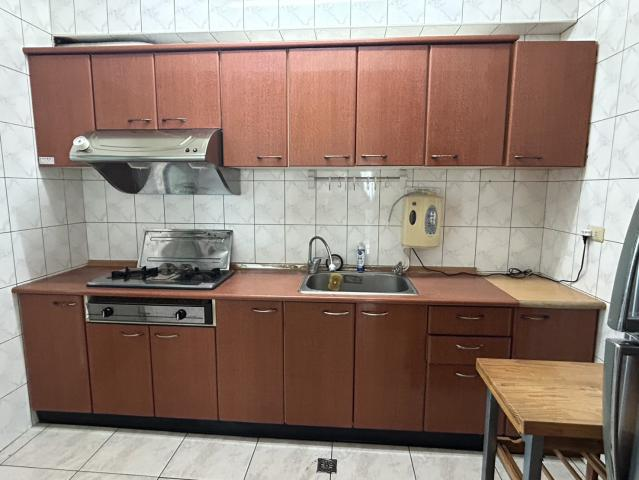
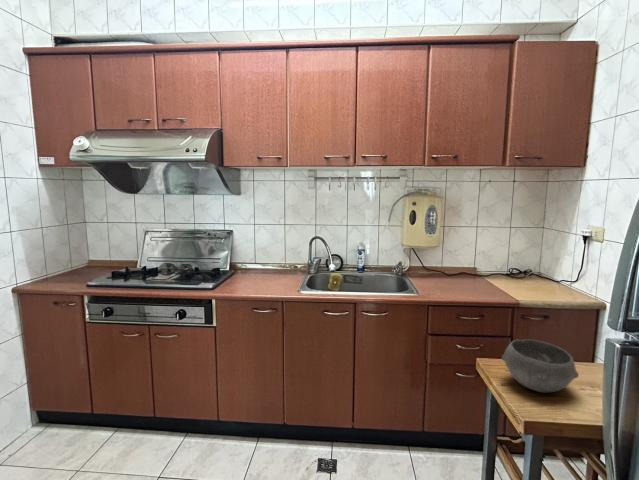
+ bowl (538, 367)
